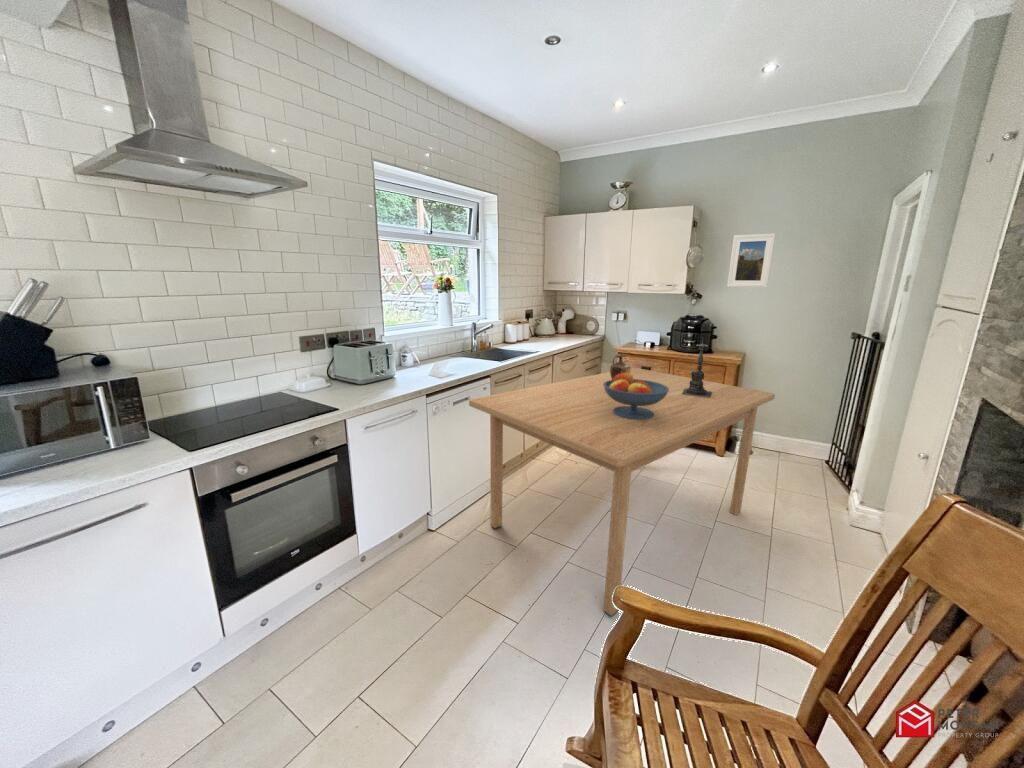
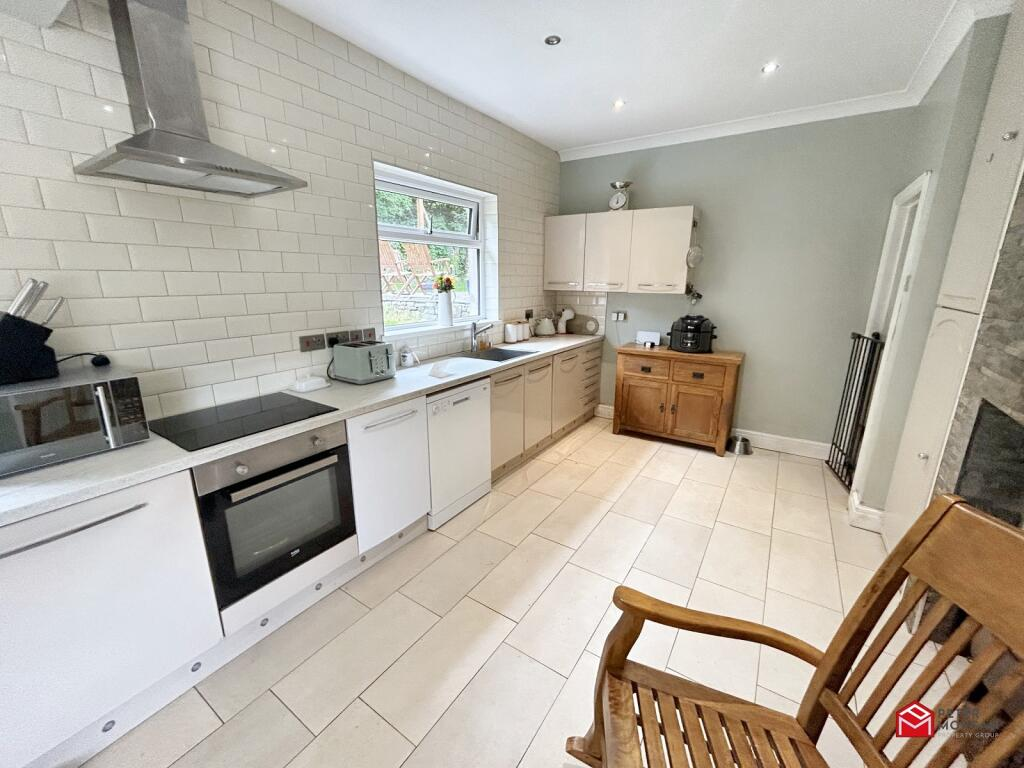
- vase (620, 370)
- table (623, 460)
- candle holder (700, 365)
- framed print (750, 261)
- fruit bowl (634, 394)
